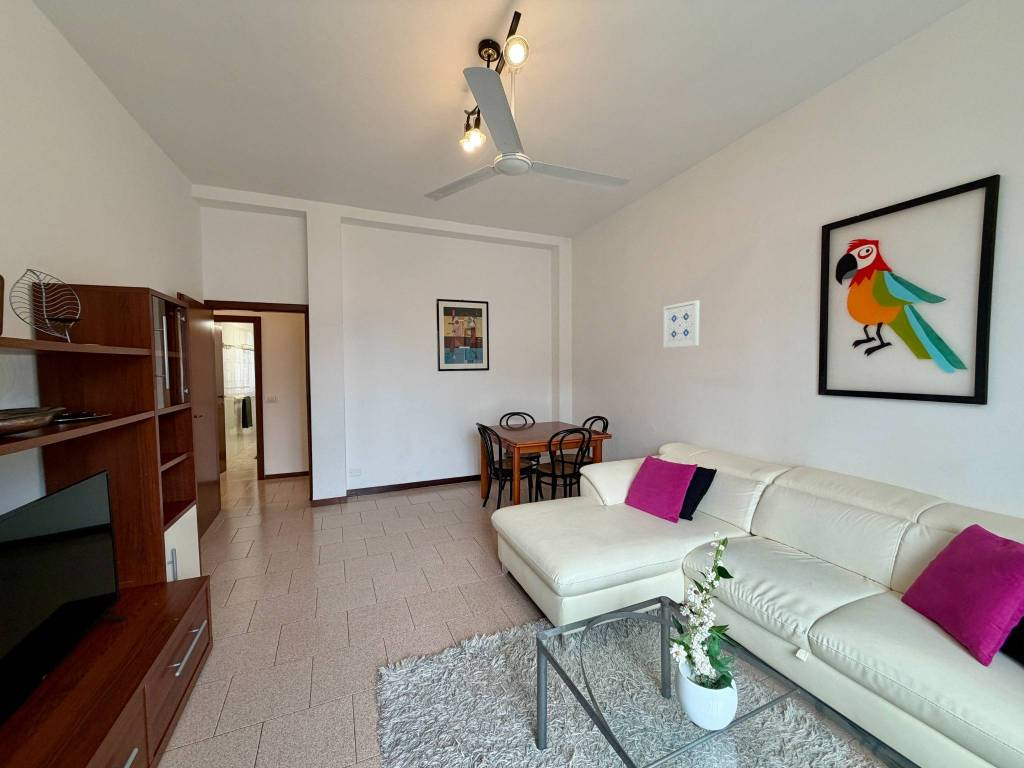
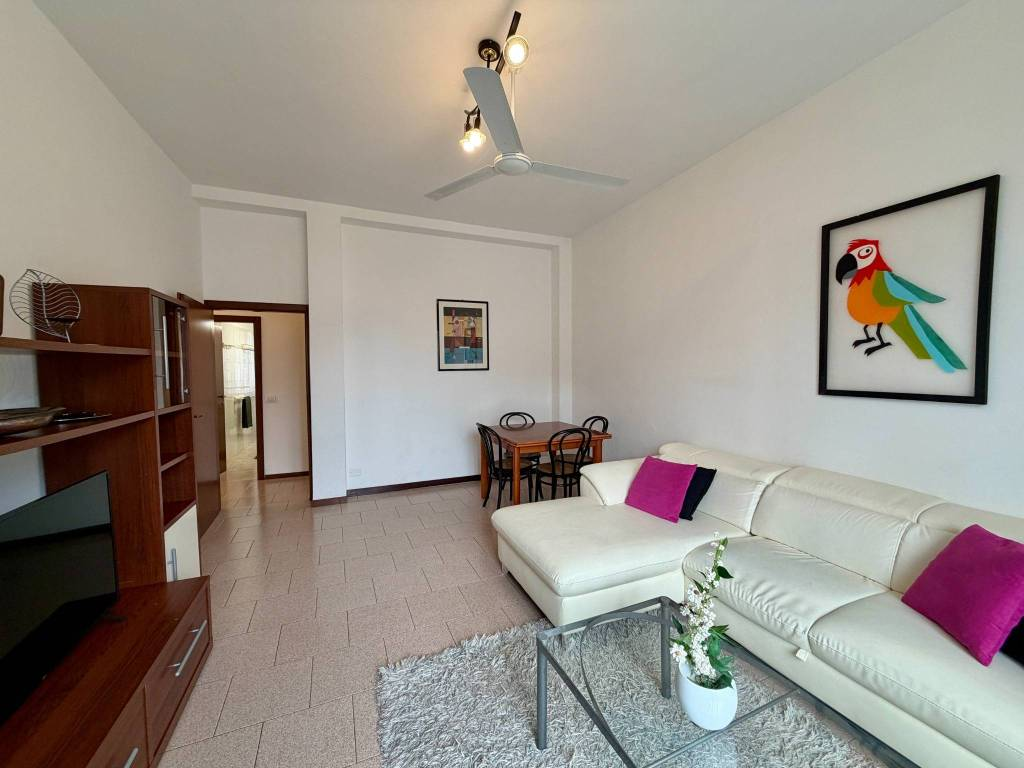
- wall art (680, 325)
